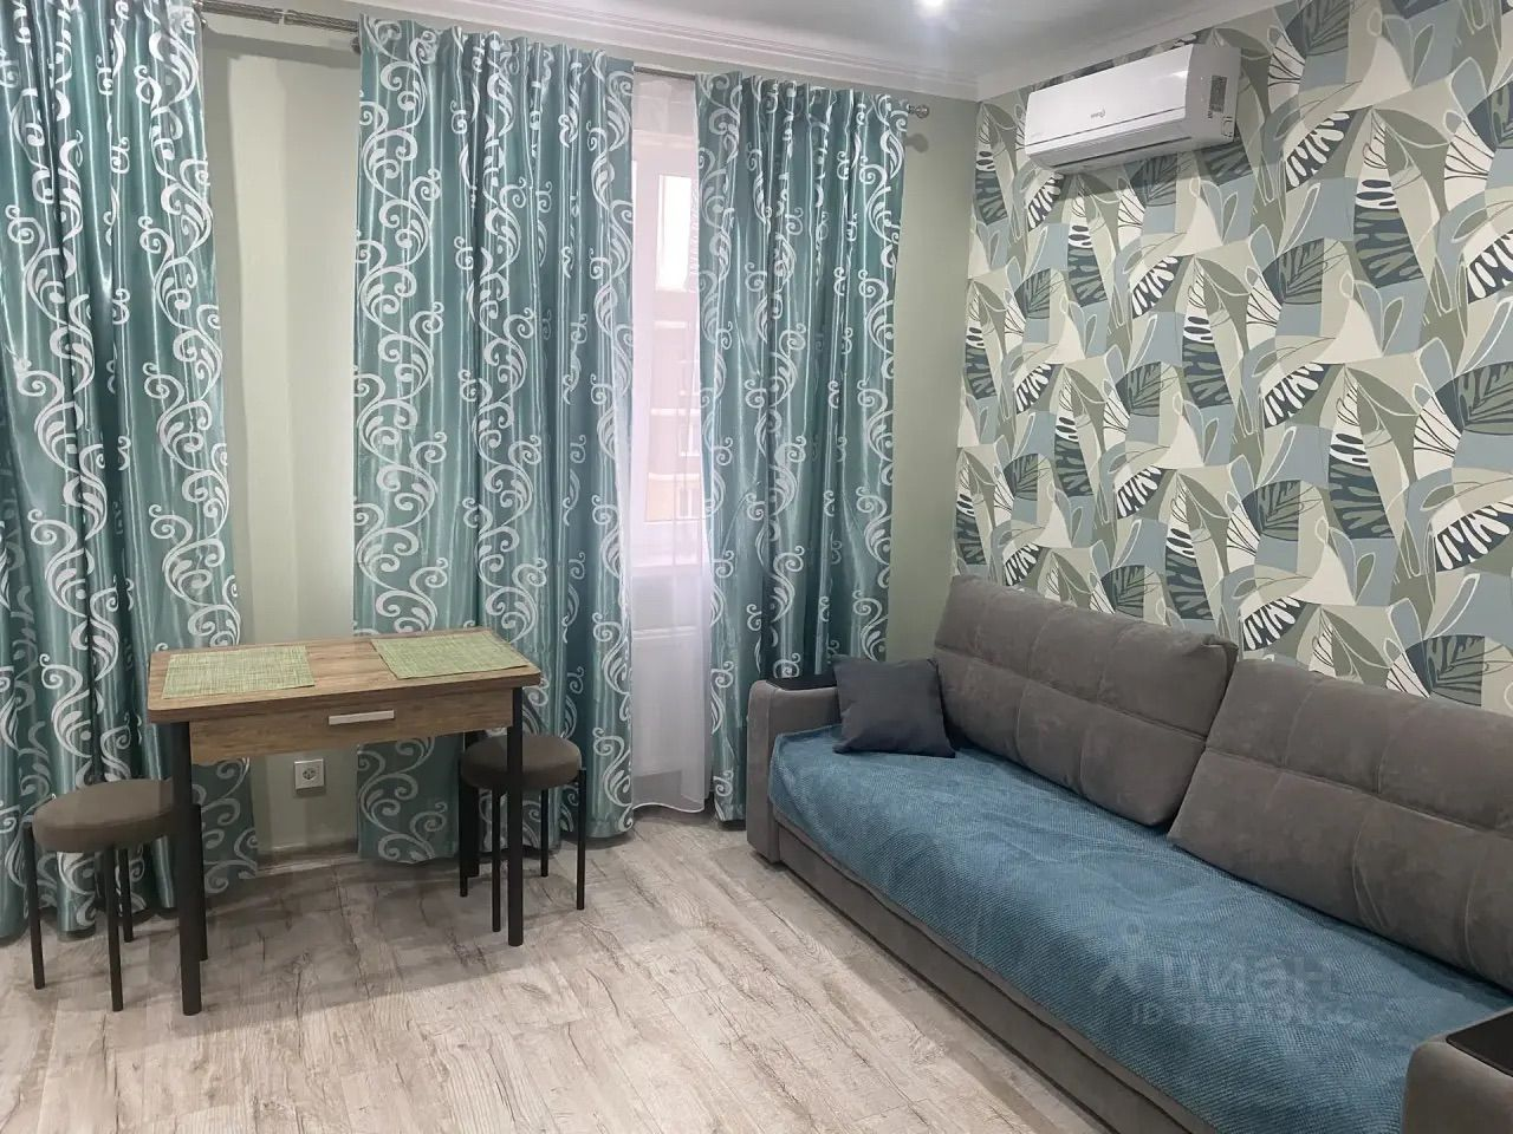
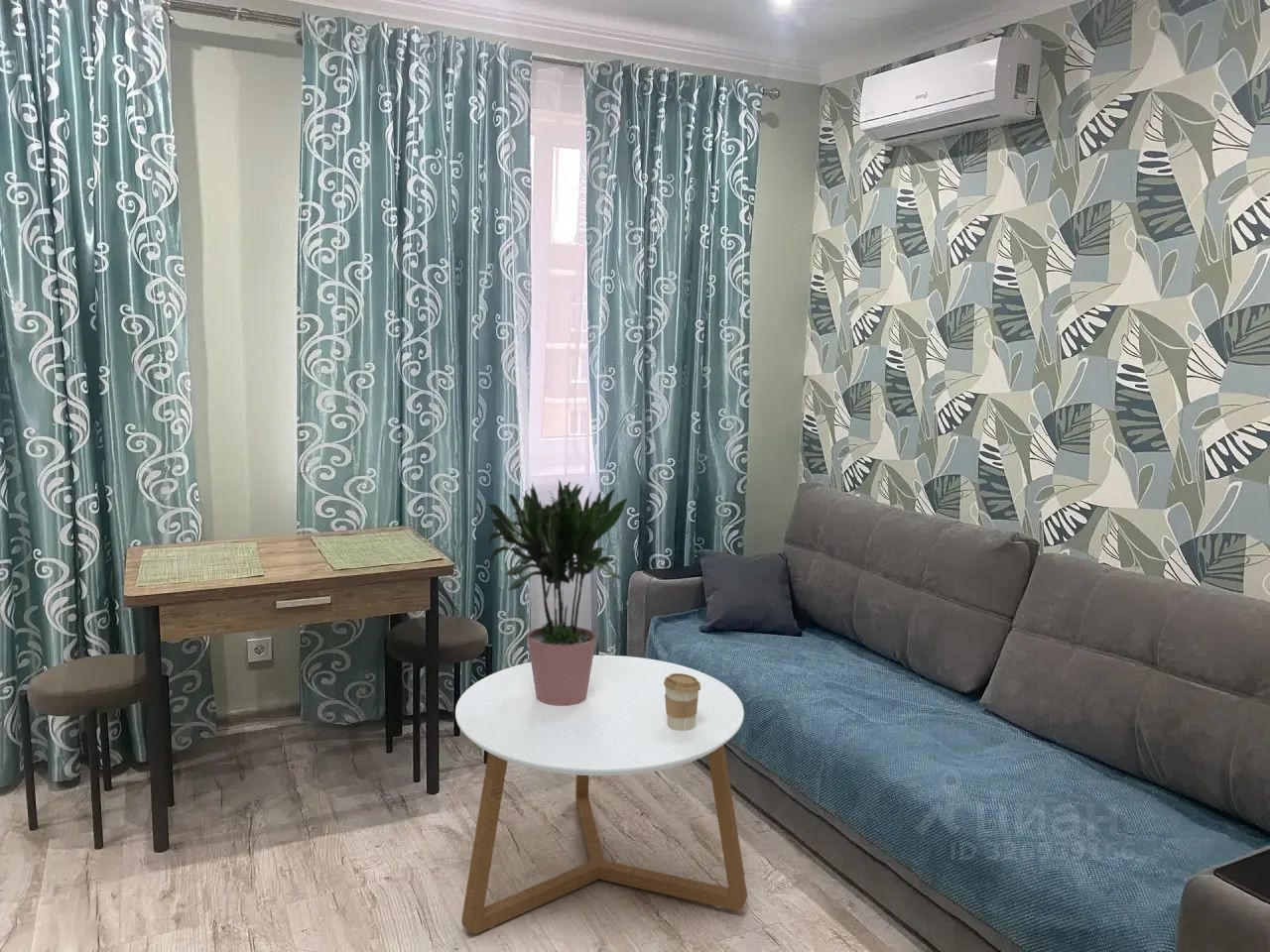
+ coffee cup (682, 700)
+ potted plant (545, 593)
+ coffee table (587, 792)
